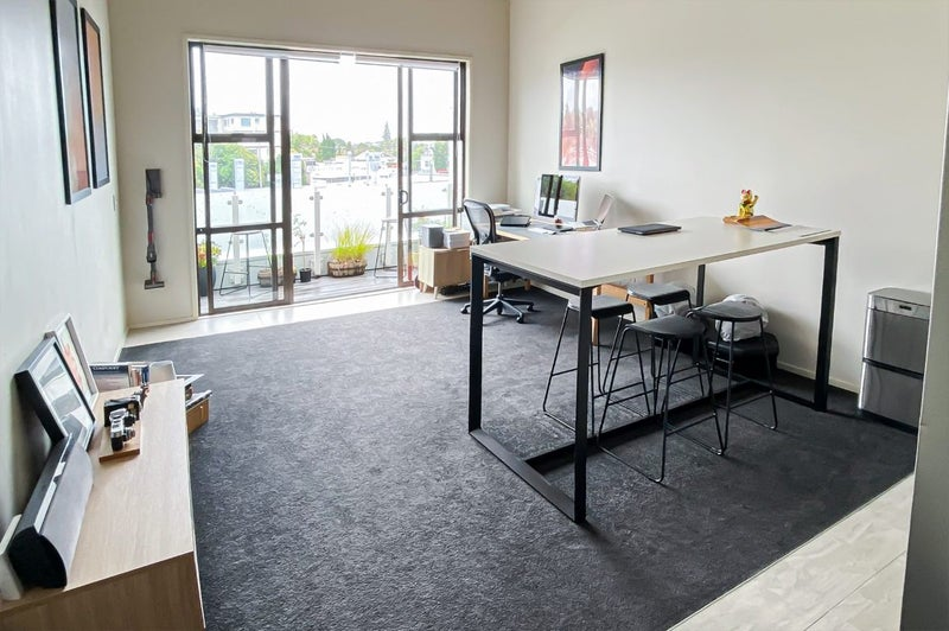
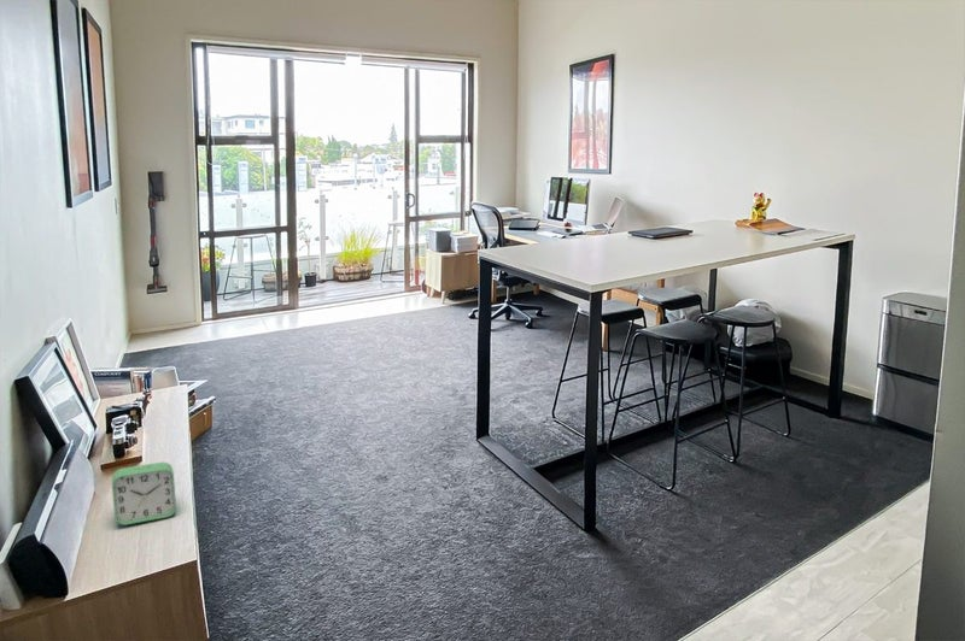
+ alarm clock (144, 492)
